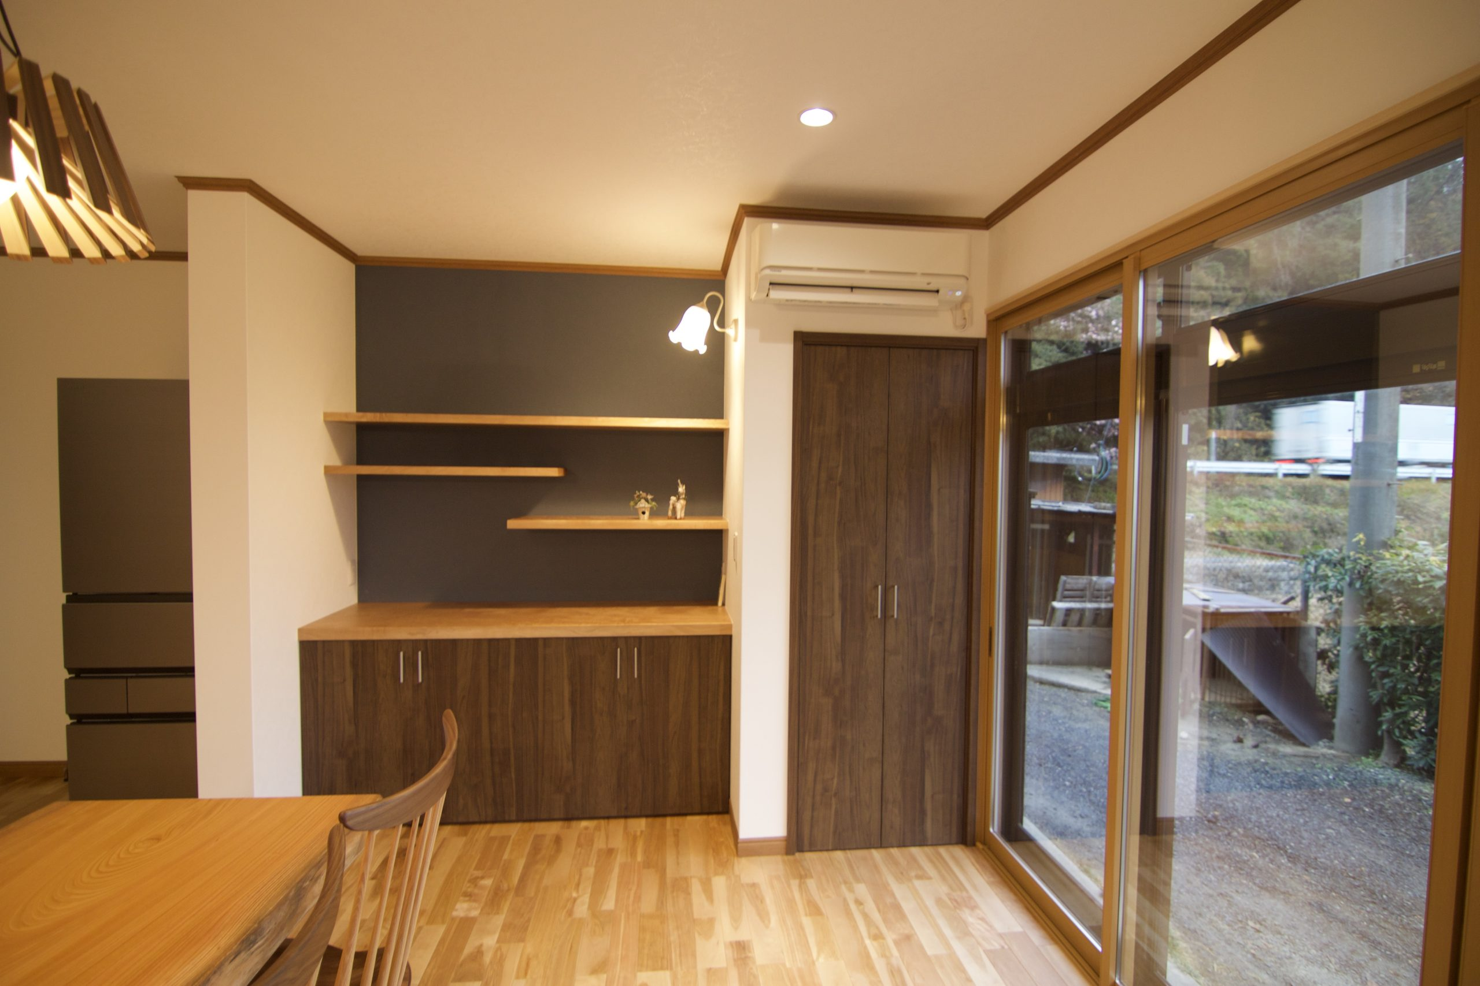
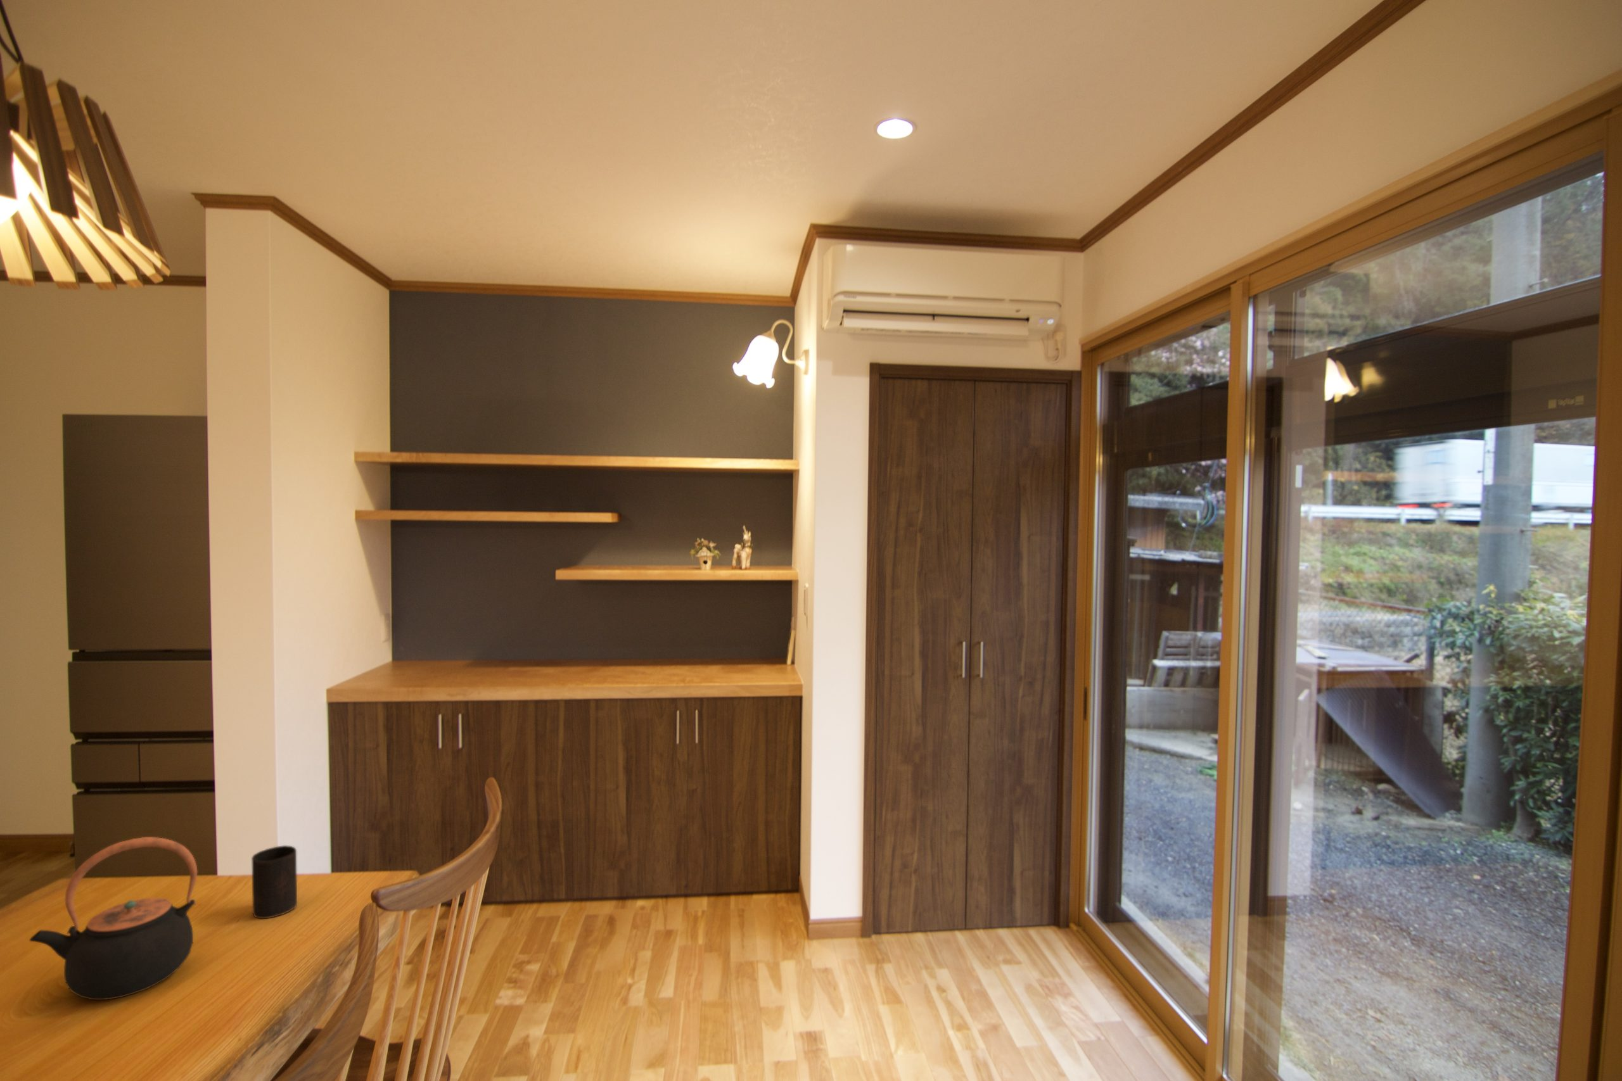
+ cup (274, 881)
+ teapot (117, 911)
